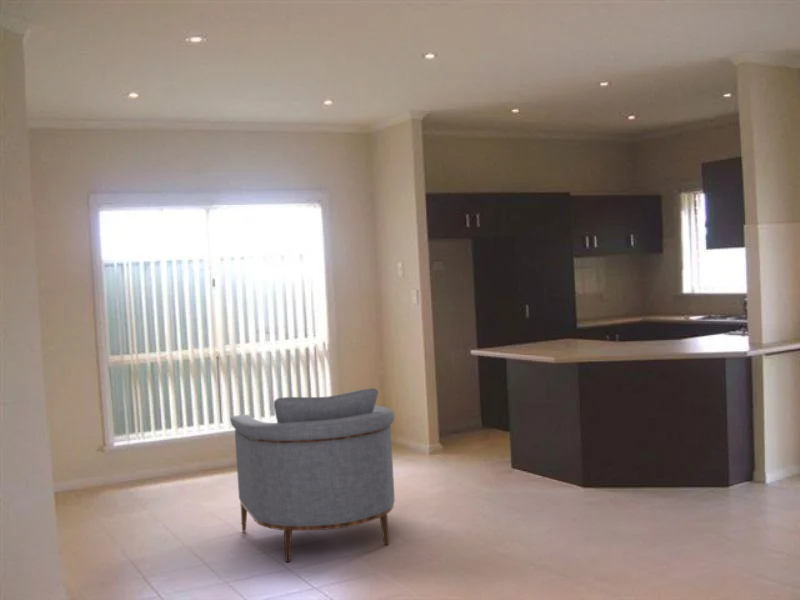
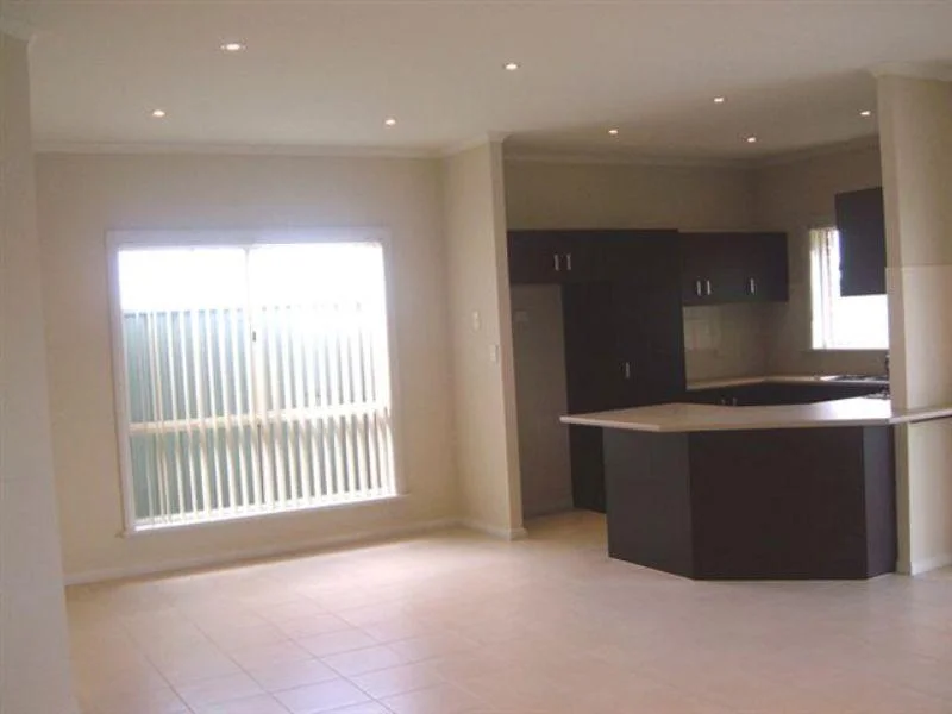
- armchair (320, 463)
